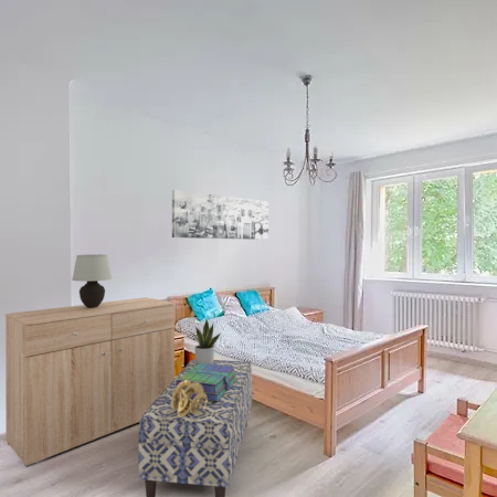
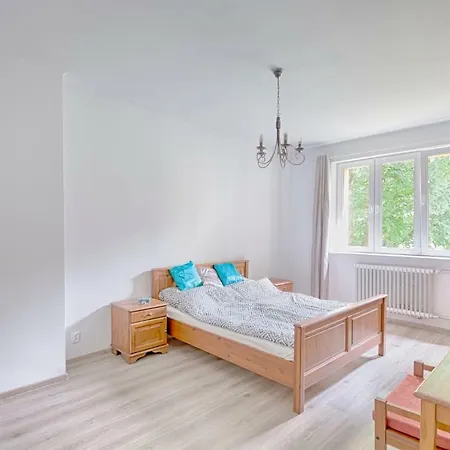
- potted plant (203, 340)
- stack of books (207, 379)
- wall art (225, 218)
- bench (205, 420)
- table lamp (92, 281)
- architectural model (190, 396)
- dresser (98, 367)
